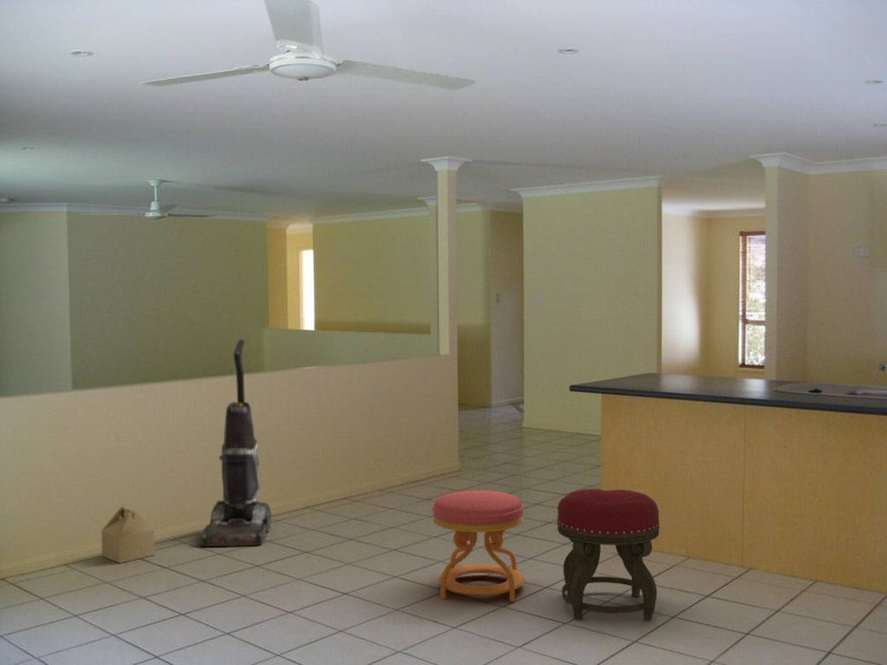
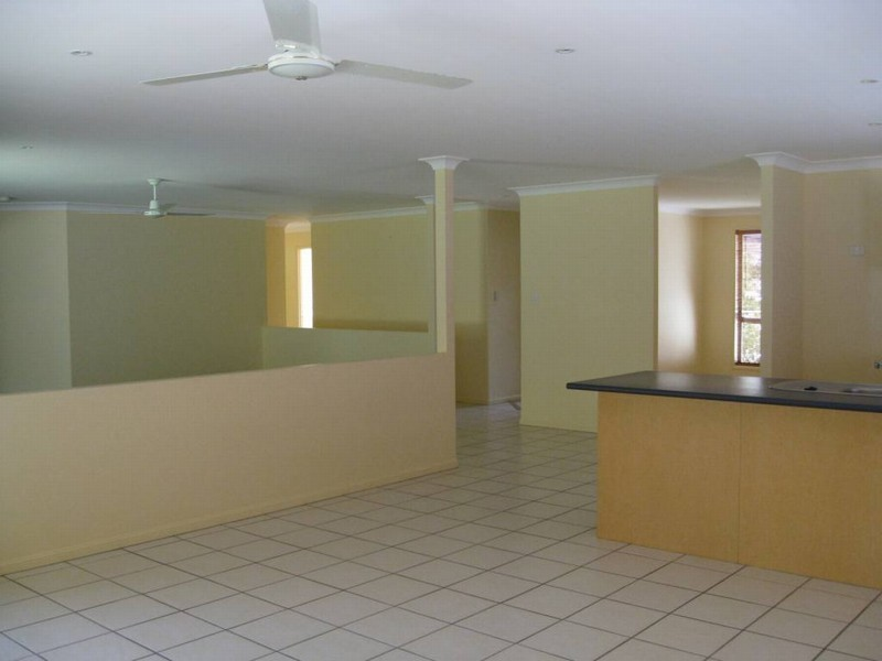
- stool (476, 542)
- stool (608, 544)
- vacuum cleaner (235, 439)
- cardboard box (128, 531)
